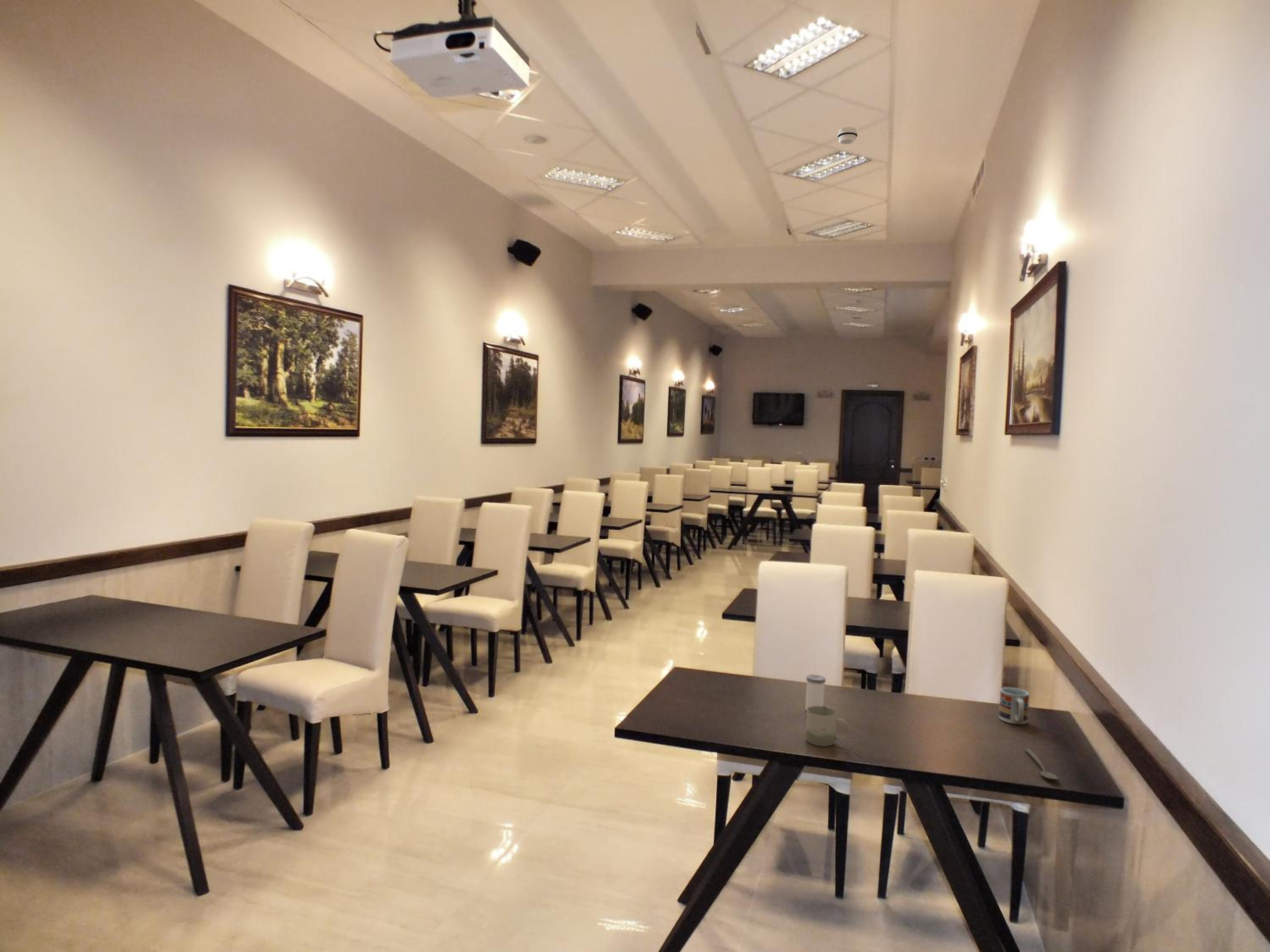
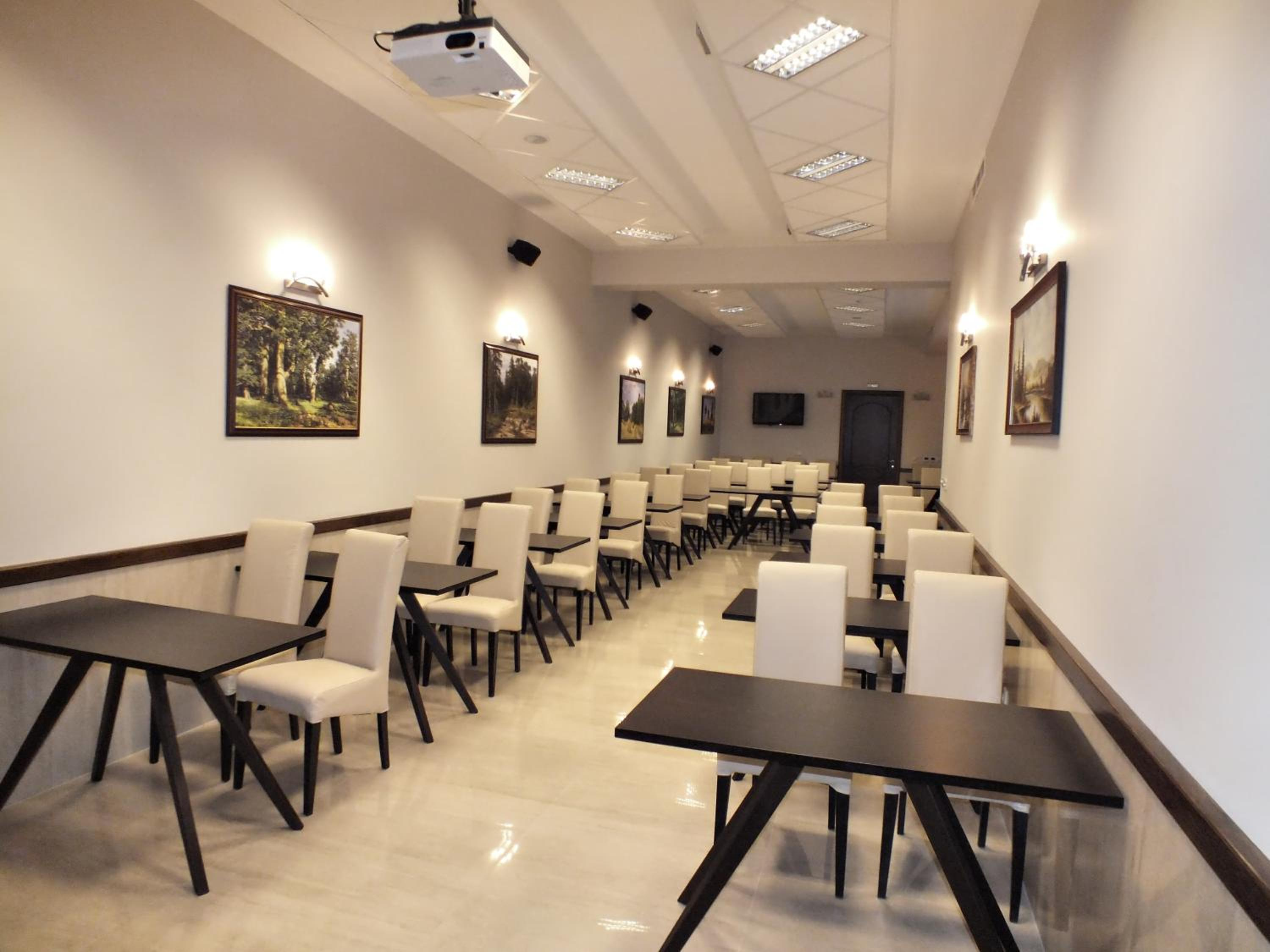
- cup (1016, 707)
- spoon (1040, 763)
- smoke detector (847, 136)
- salt shaker (815, 693)
- cup (827, 726)
